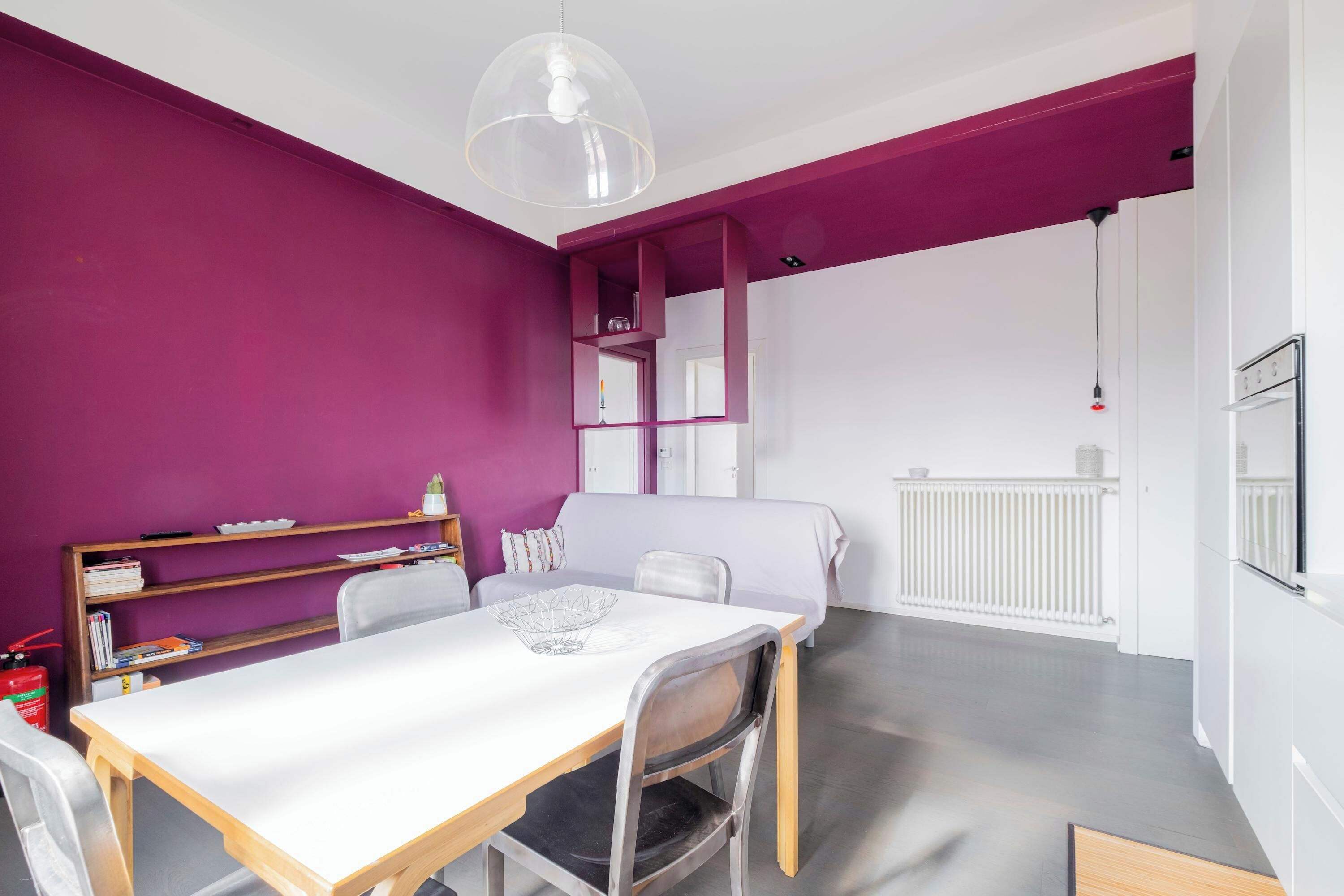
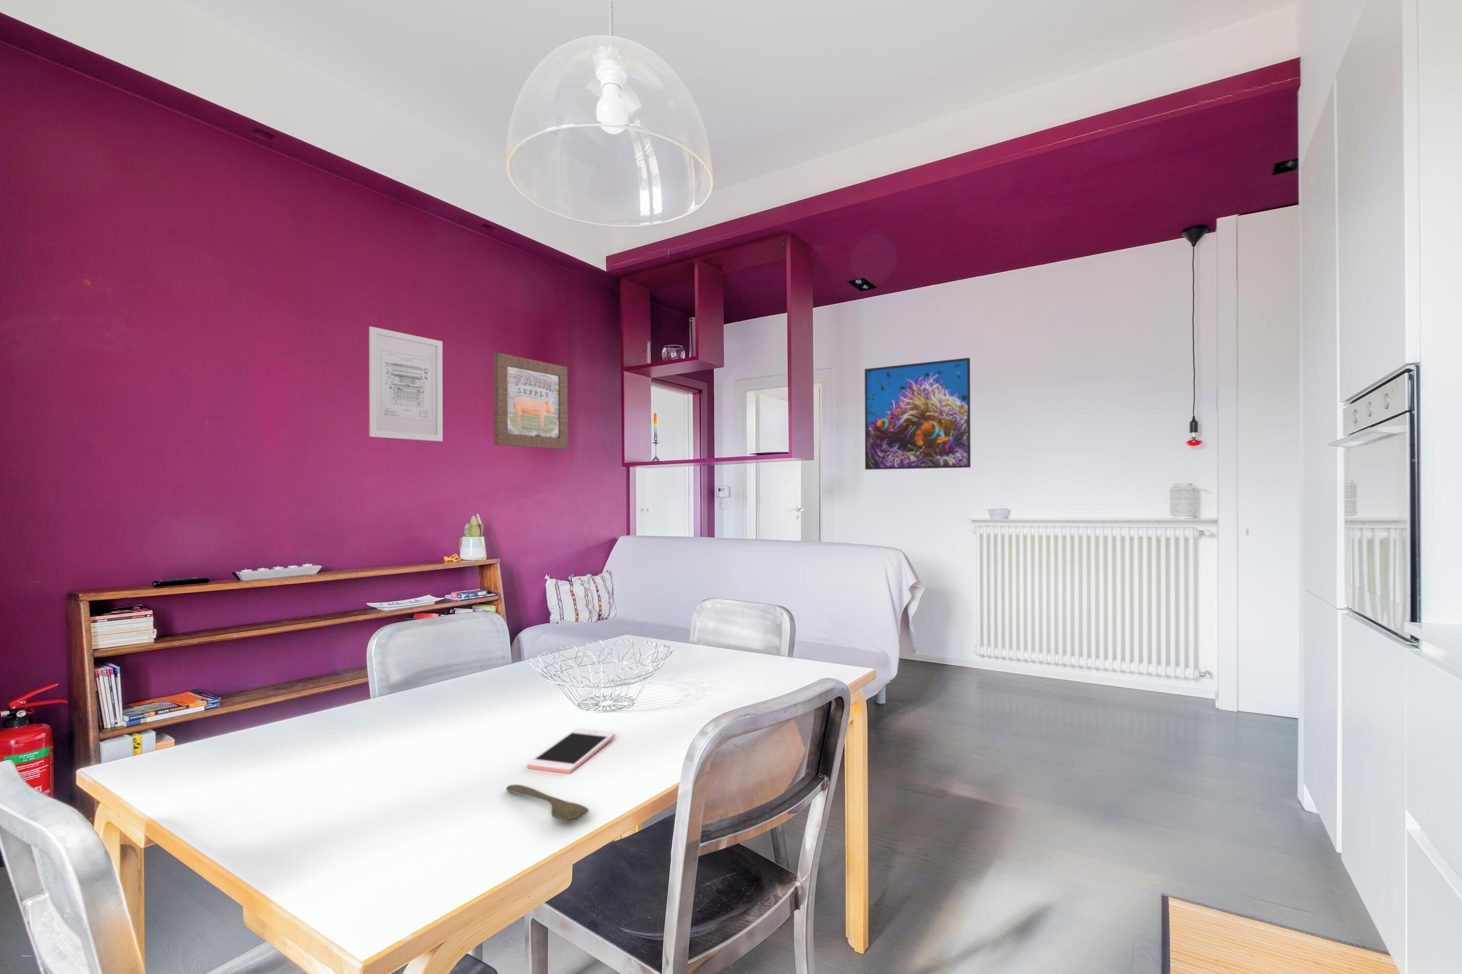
+ wall art (532, 403)
+ wall art (408, 387)
+ cell phone (573, 749)
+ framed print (915, 416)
+ spoon (544, 800)
